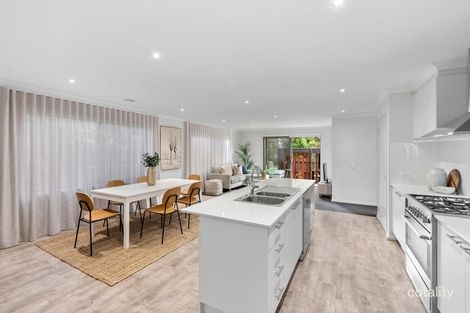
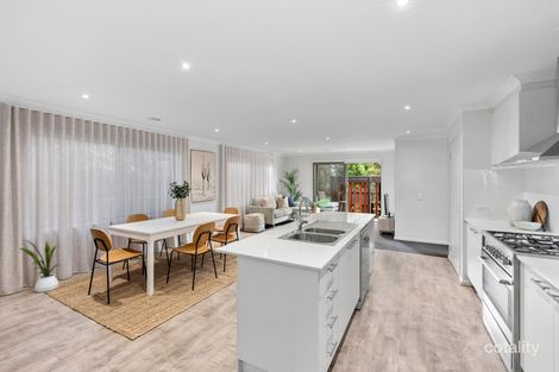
+ house plant (43, 263)
